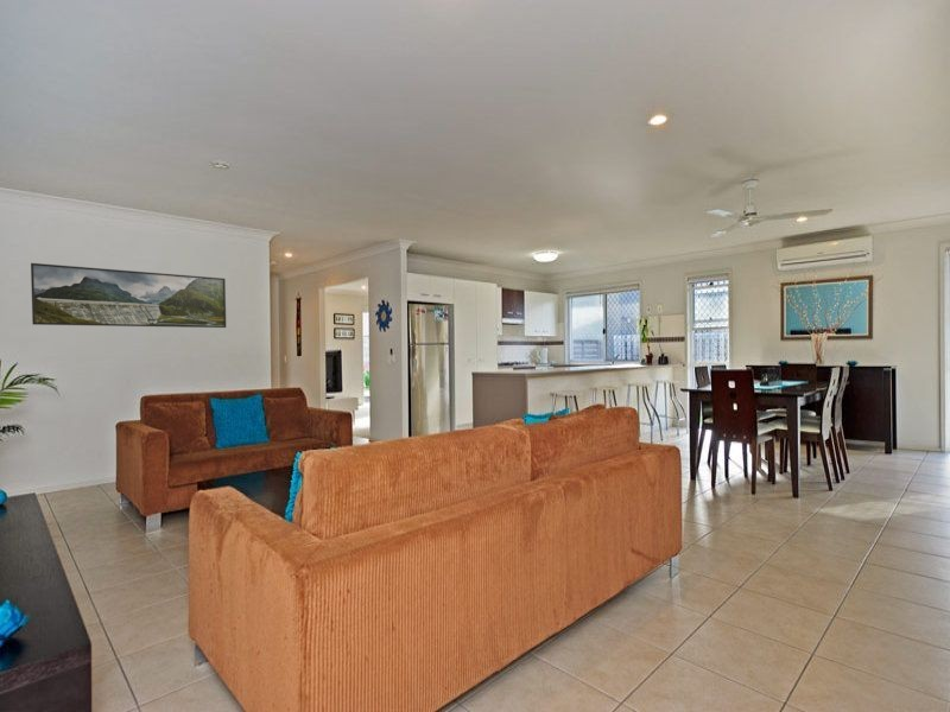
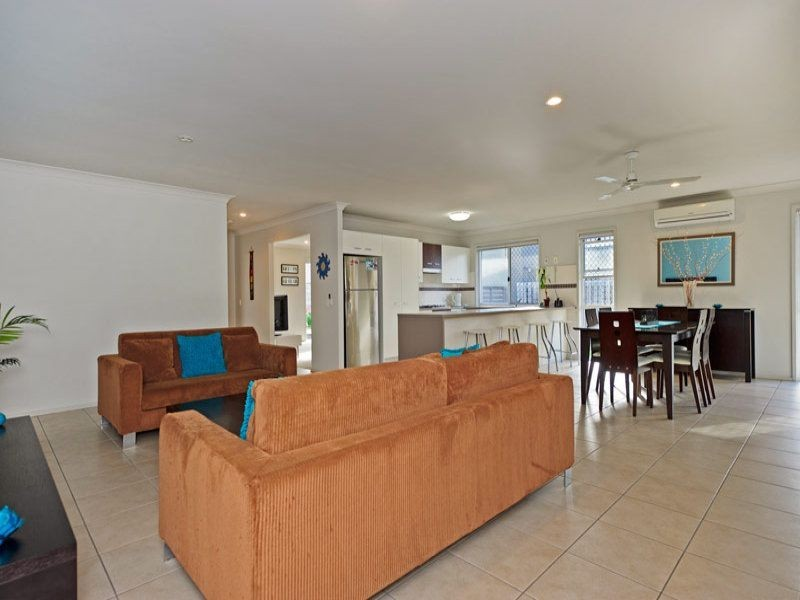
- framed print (139, 298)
